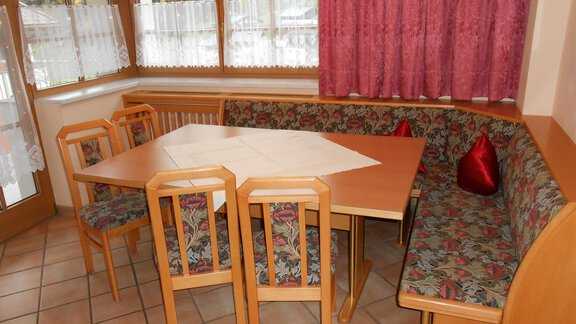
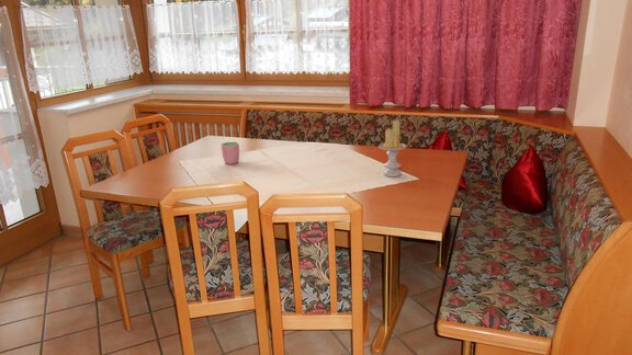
+ cup (232, 152)
+ candle (392, 148)
